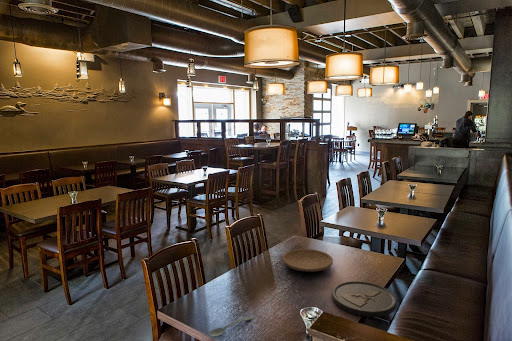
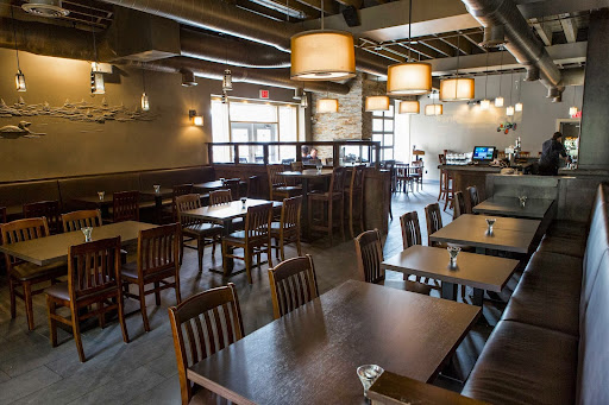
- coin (363, 297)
- spoon (231, 325)
- plate (307, 262)
